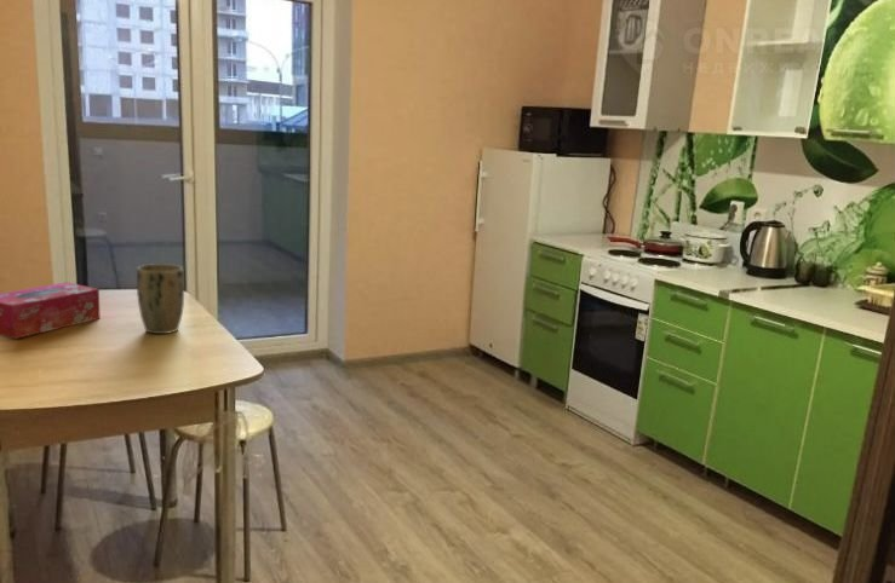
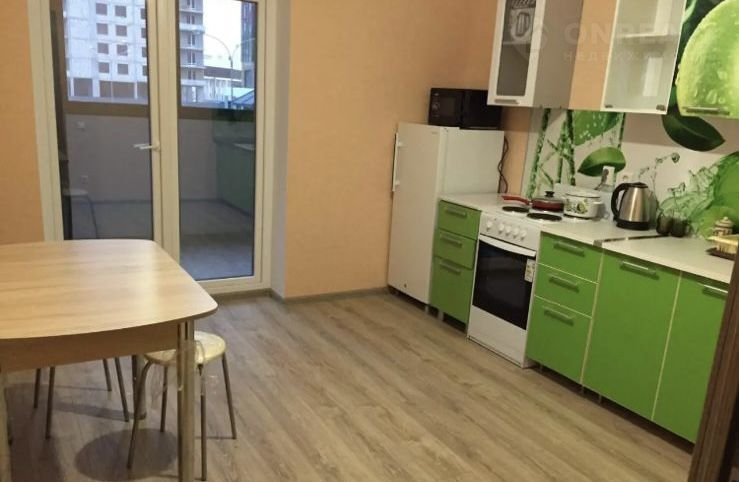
- plant pot (160, 299)
- tissue box (41, 308)
